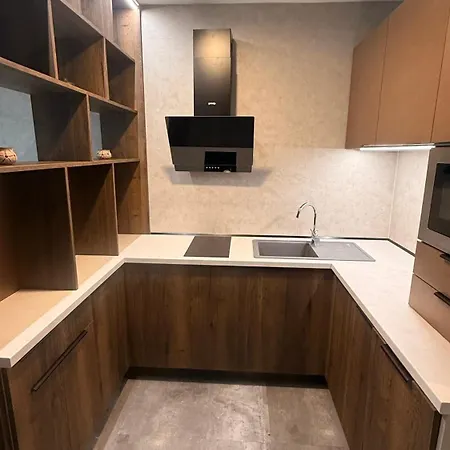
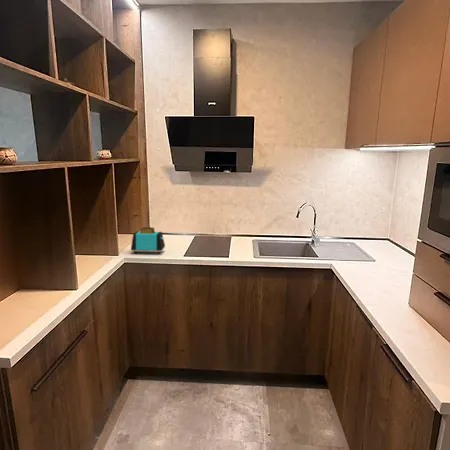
+ toaster (148, 240)
